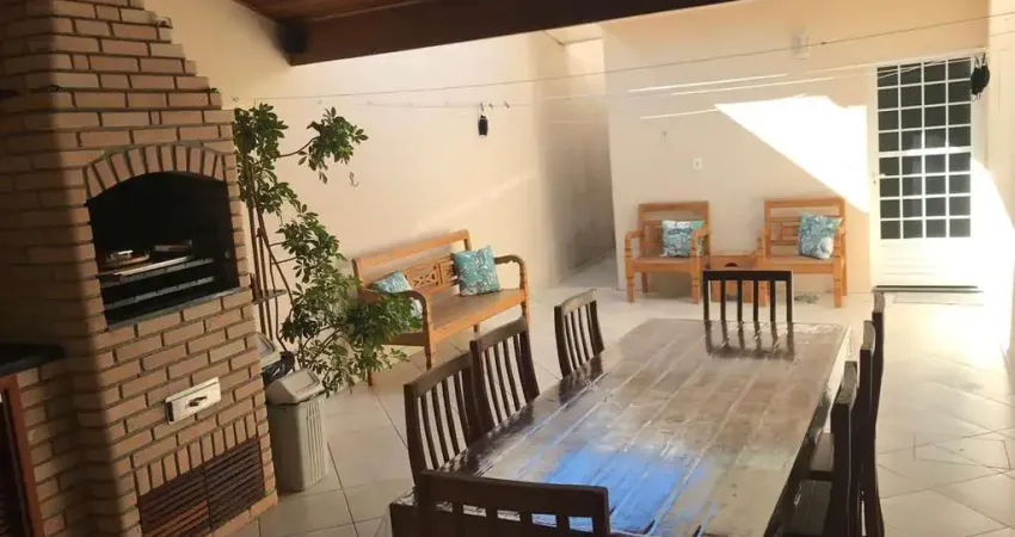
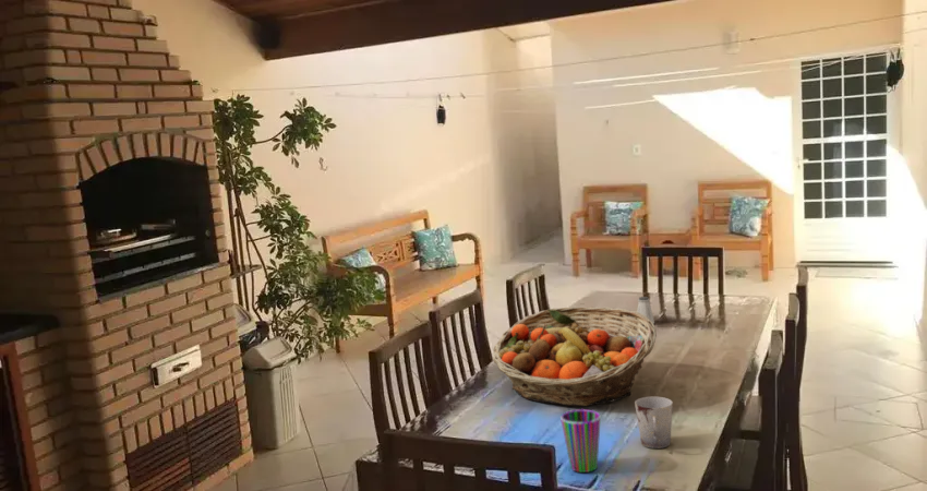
+ cup (581, 441)
+ cup (654, 424)
+ fruit basket (573, 354)
+ saltshaker (643, 310)
